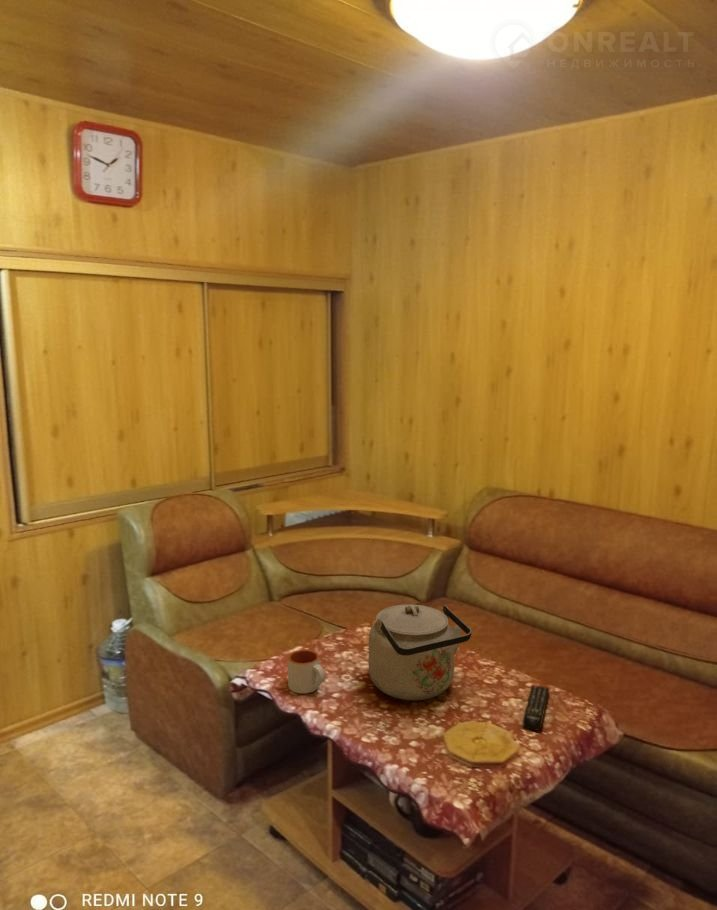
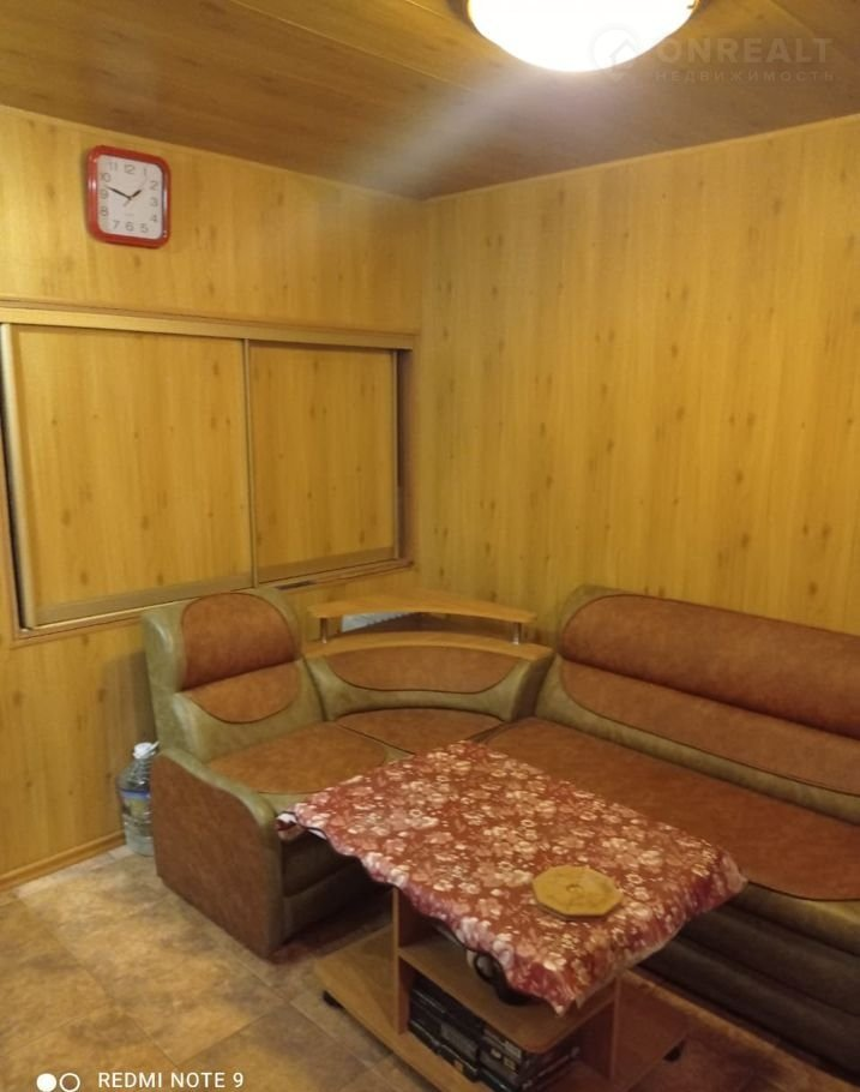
- mug (307, 672)
- kettle (421, 645)
- remote control (536, 705)
